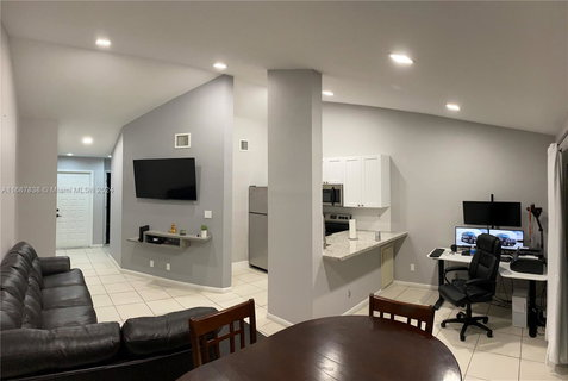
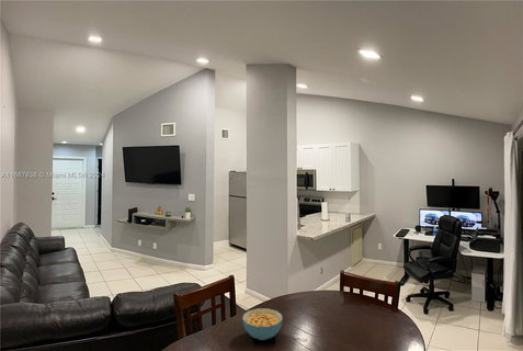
+ cereal bowl (262, 327)
